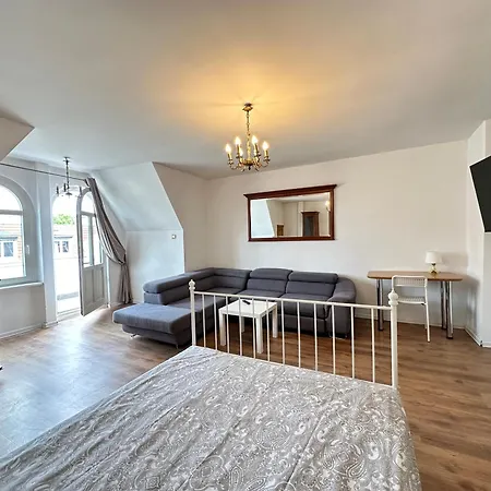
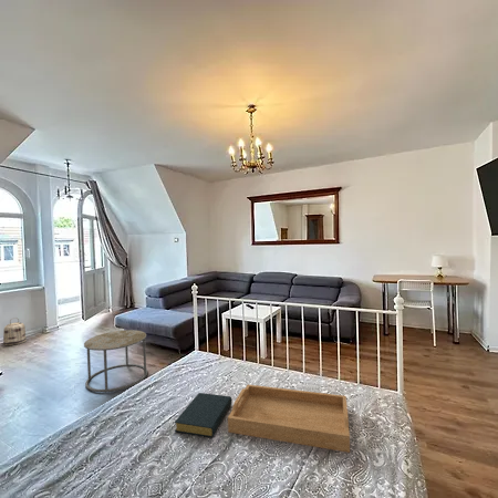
+ side table (116, 365)
+ serving tray (290, 411)
+ basket (14, 330)
+ hardback book (205, 412)
